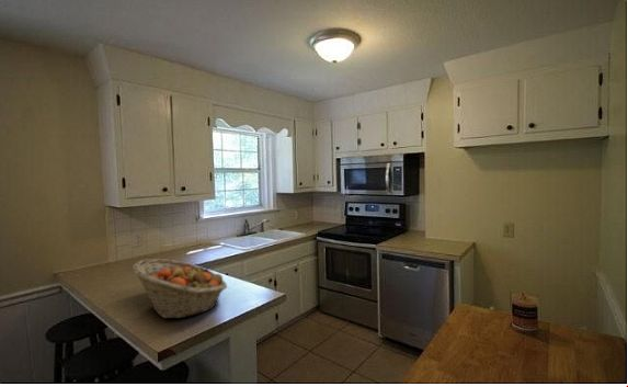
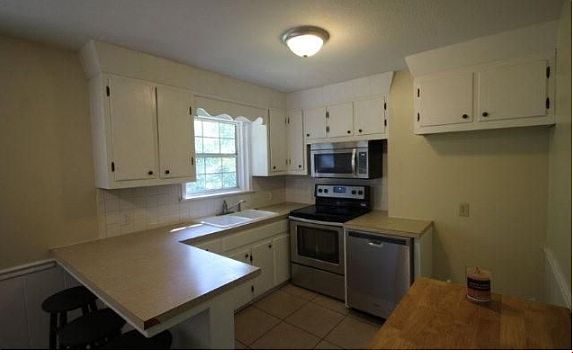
- fruit basket (181, 282)
